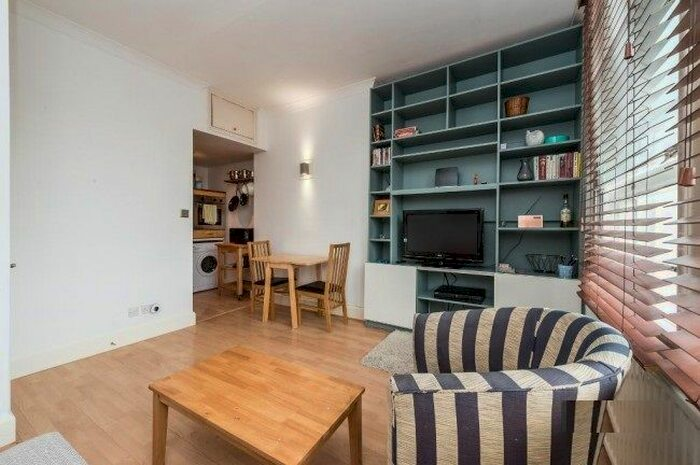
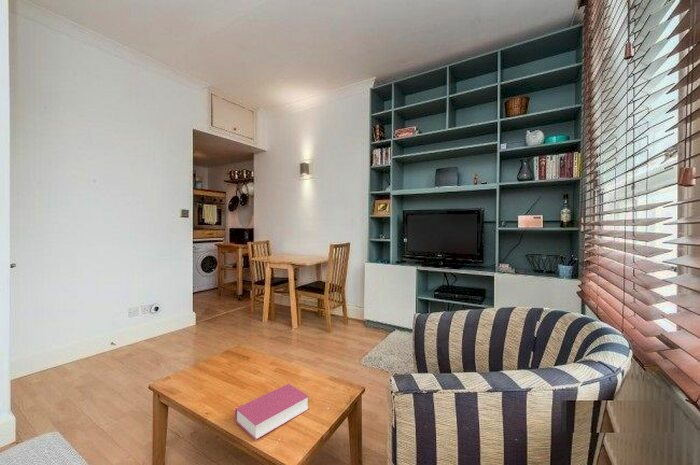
+ book (273, 408)
